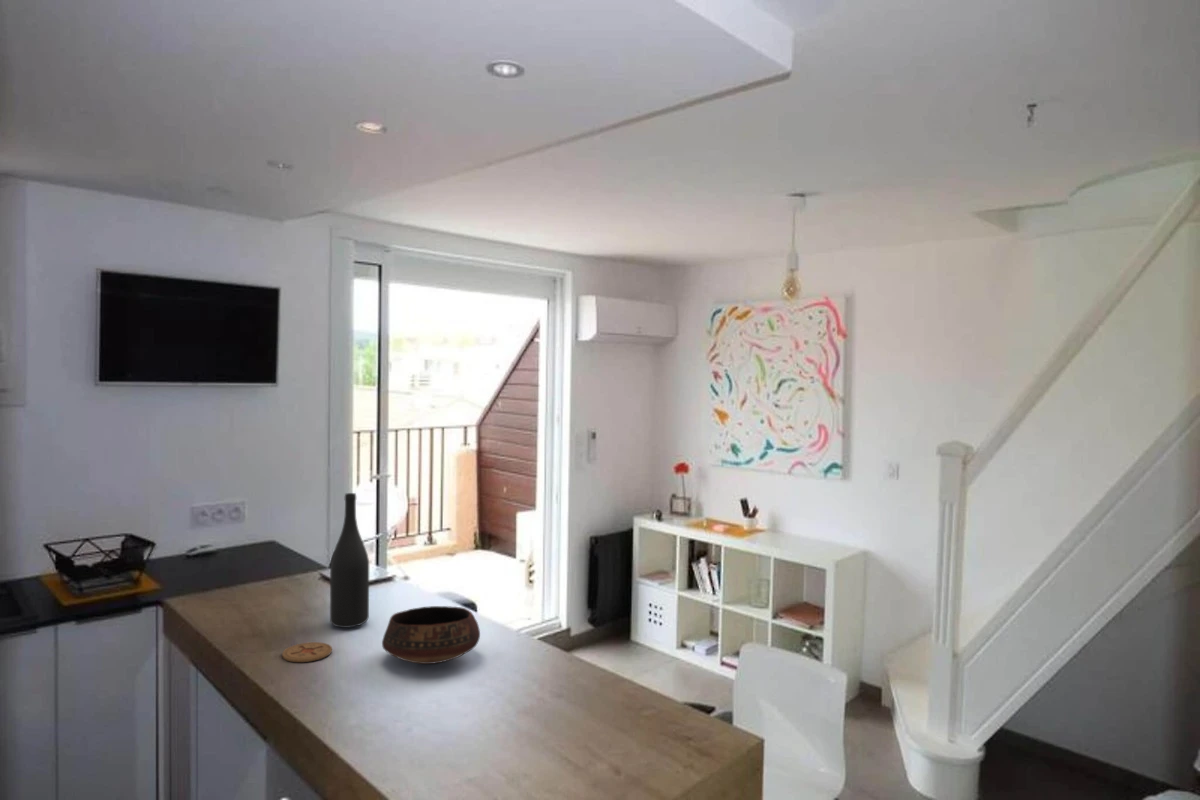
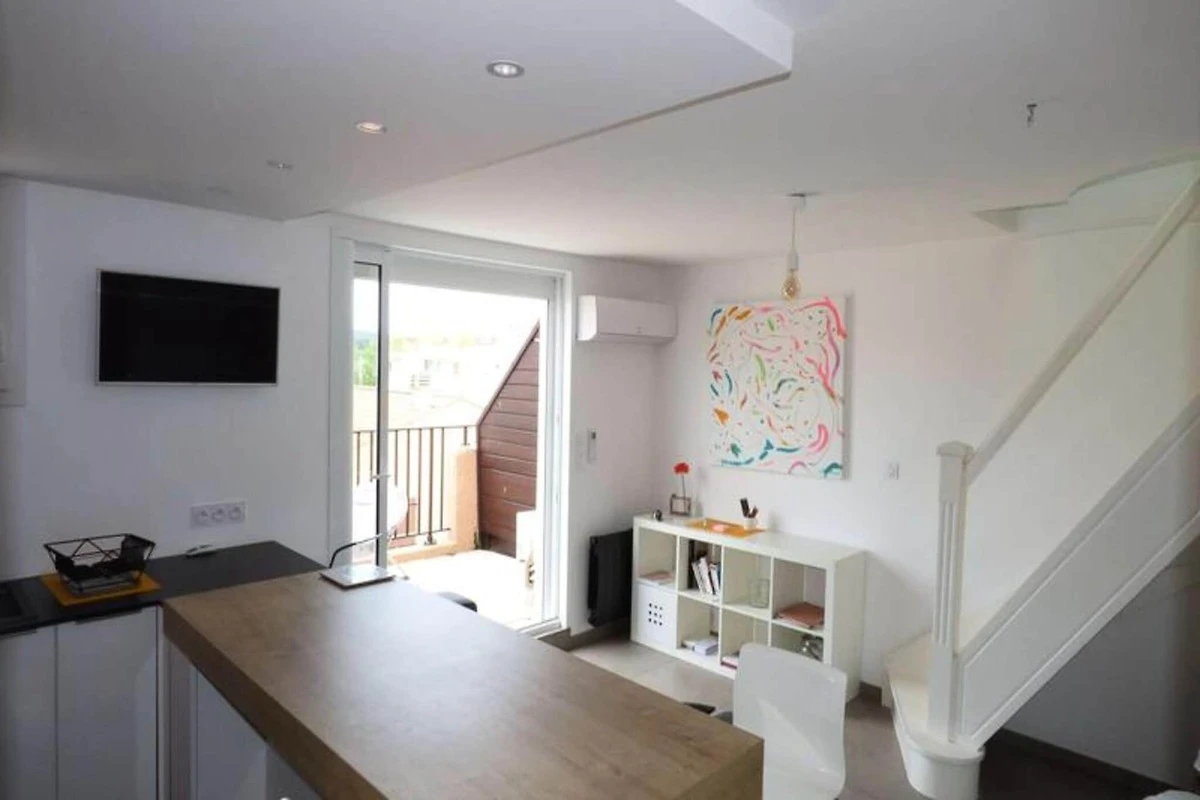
- bowl (431, 635)
- coaster (307, 651)
- wine bottle (349, 559)
